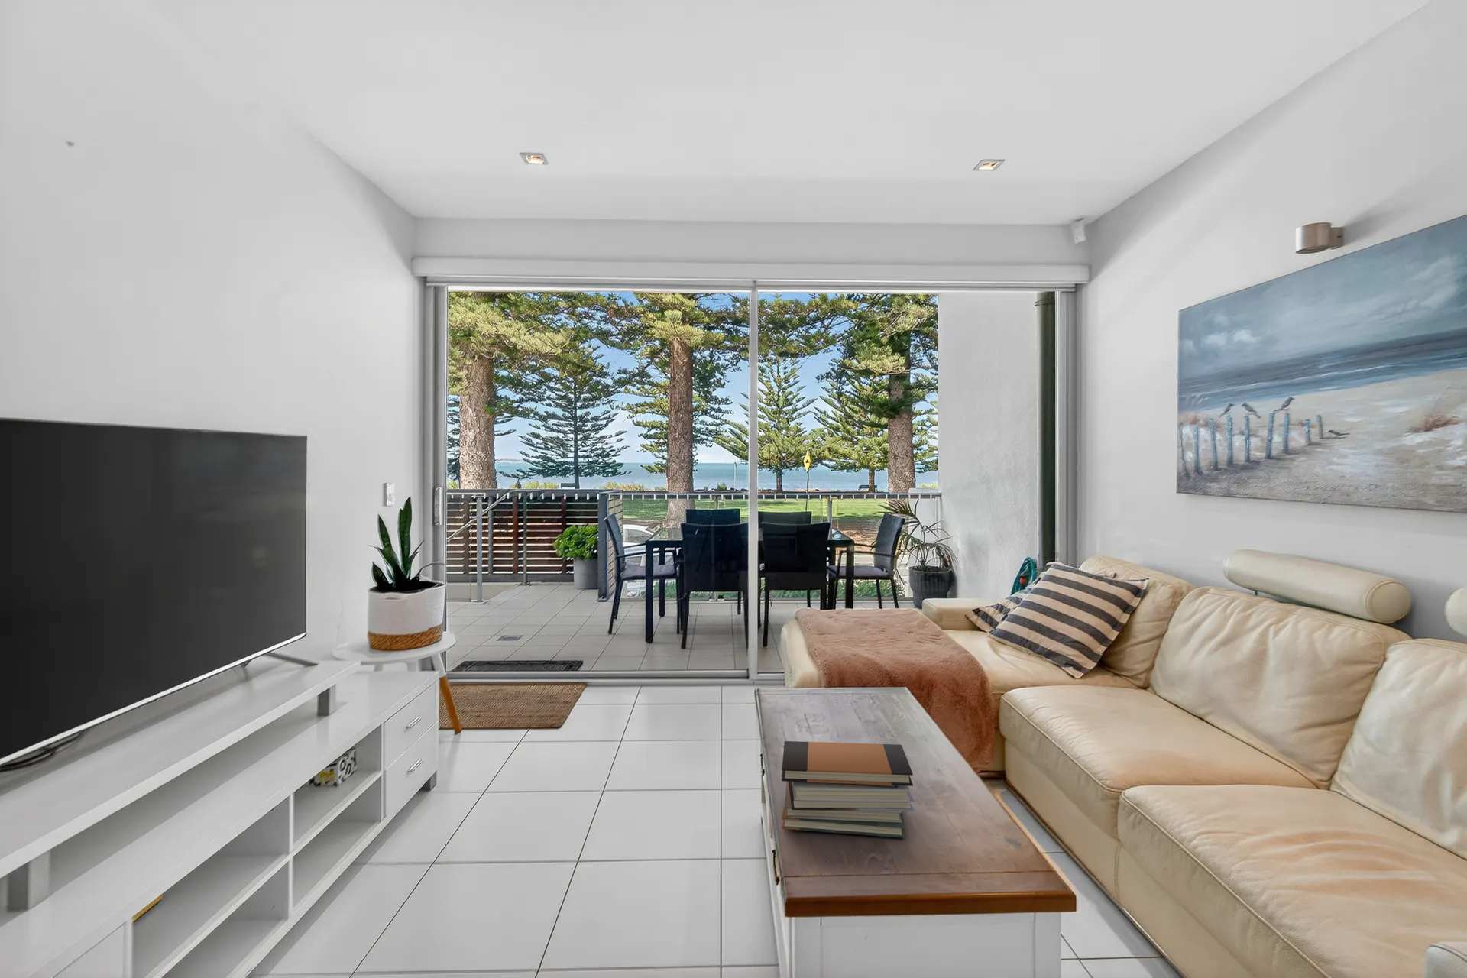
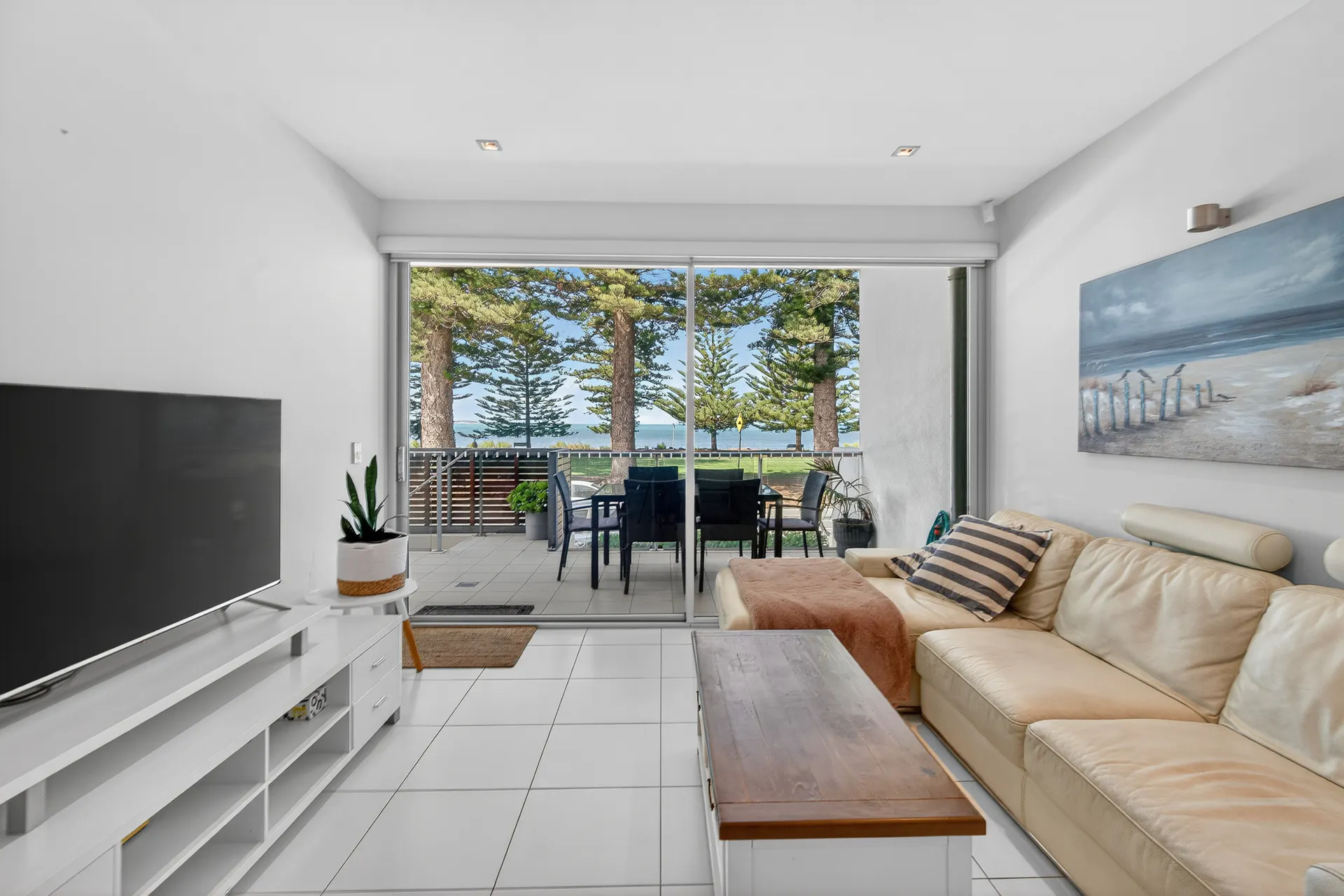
- book stack (845, 786)
